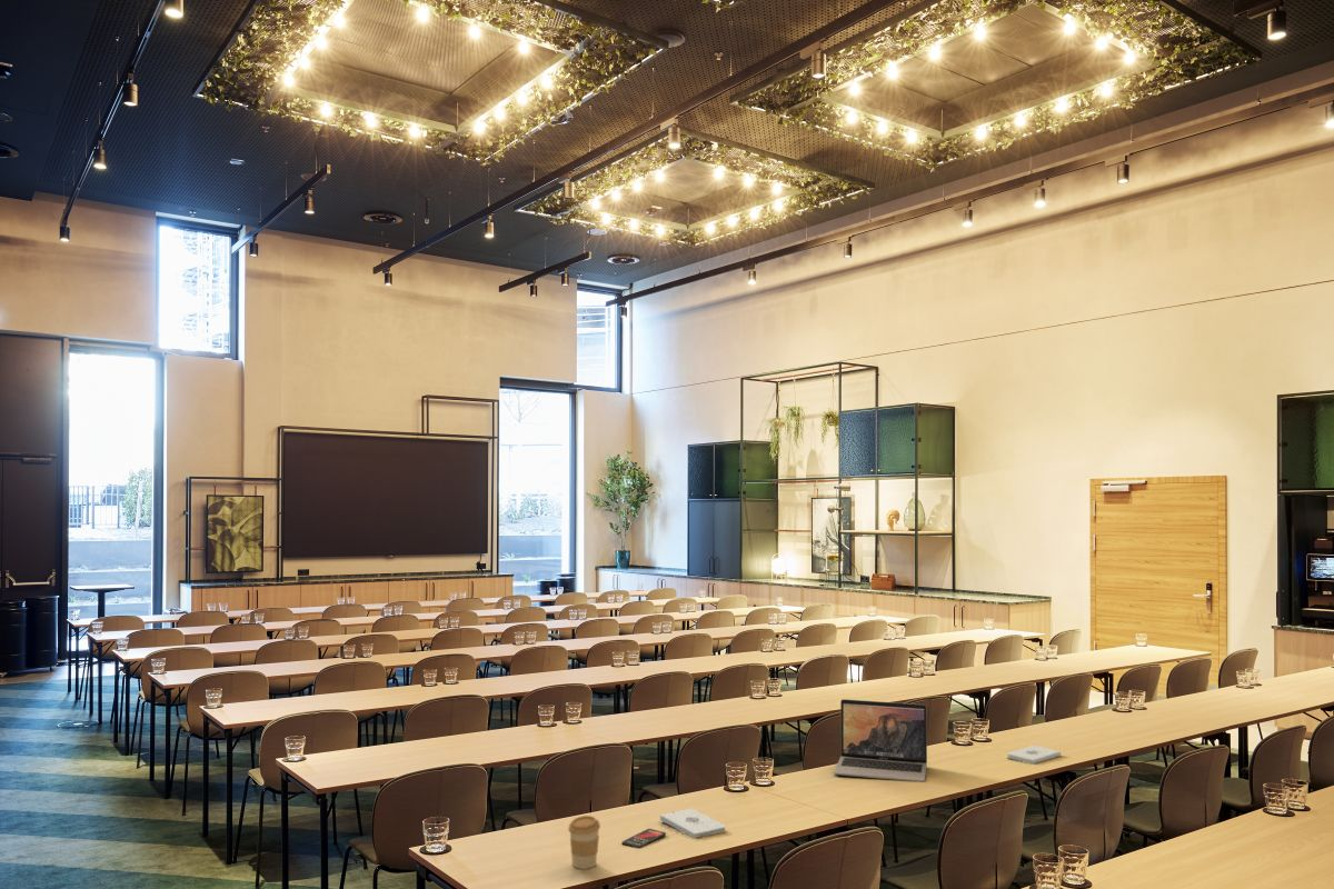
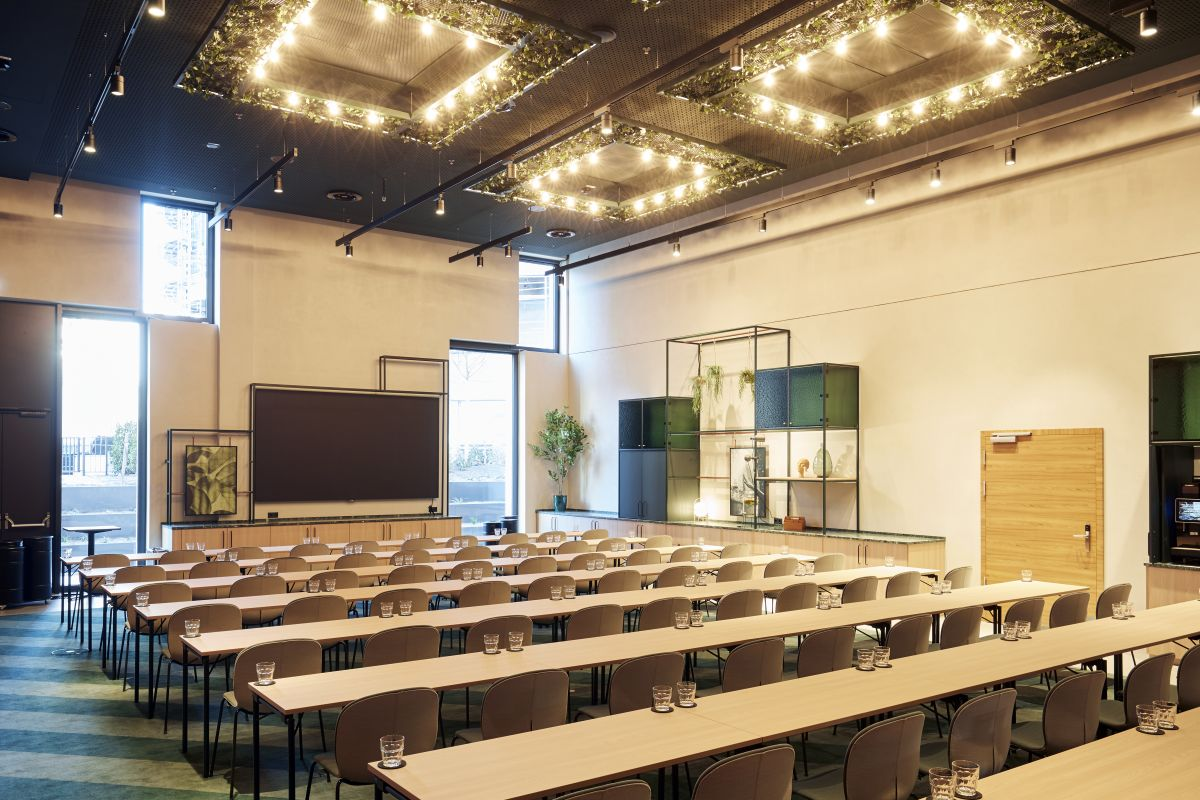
- laptop (880, 739)
- notepad (693, 822)
- notepad (1033, 753)
- coffee cup (584, 841)
- smartphone (644, 838)
